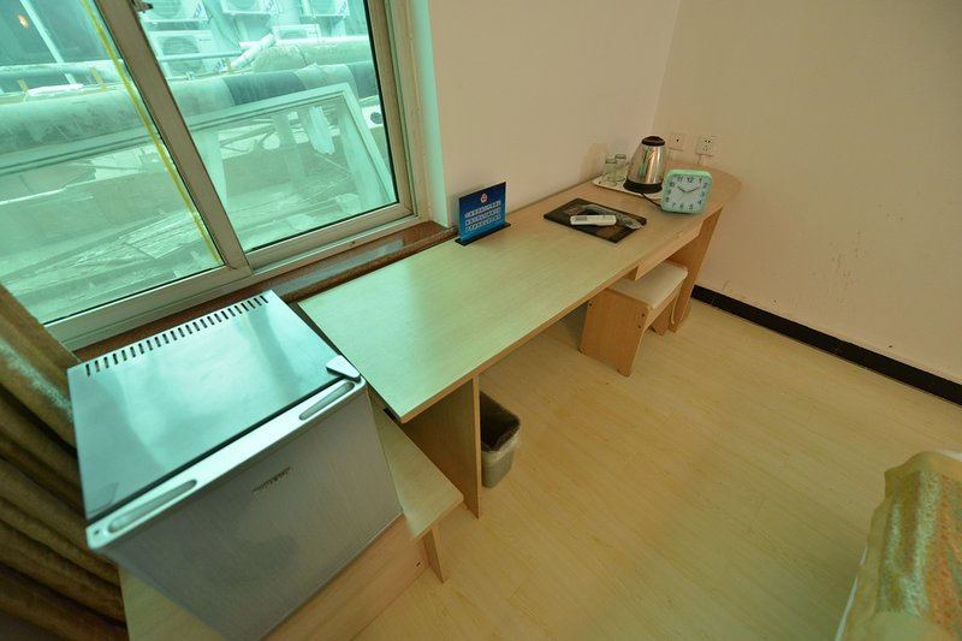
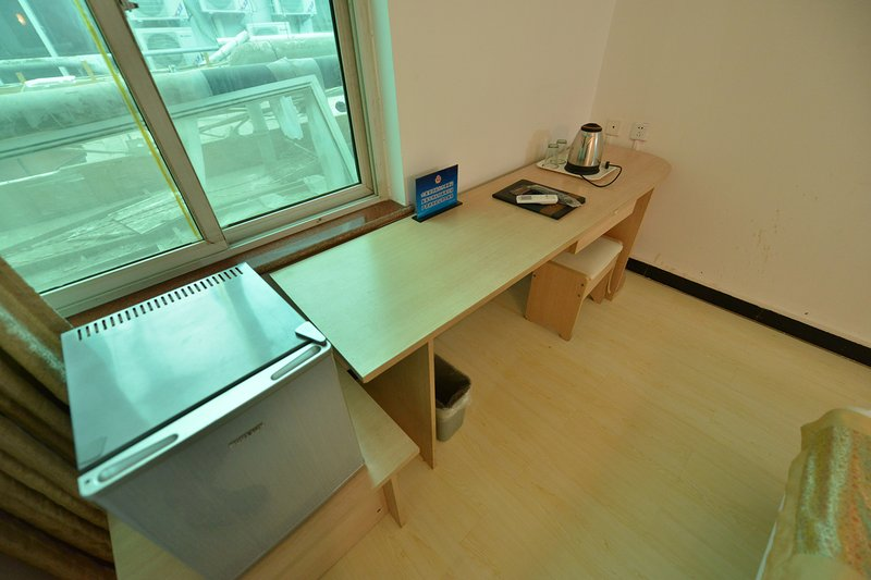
- alarm clock (685, 190)
